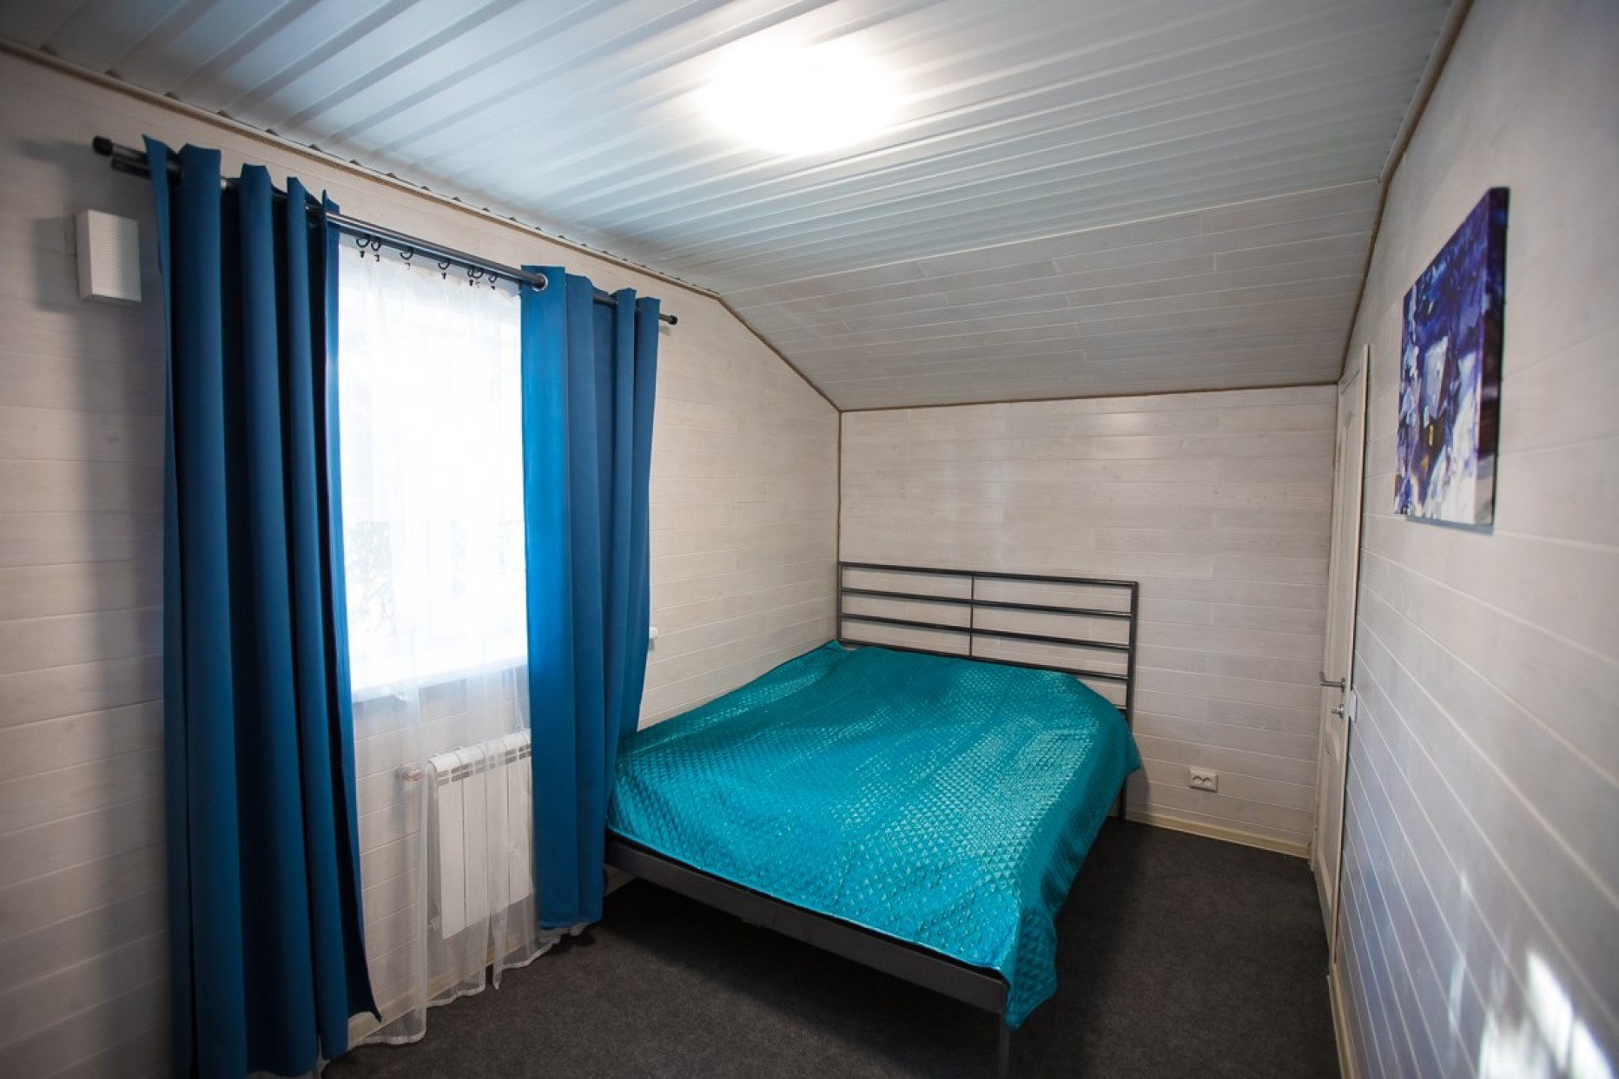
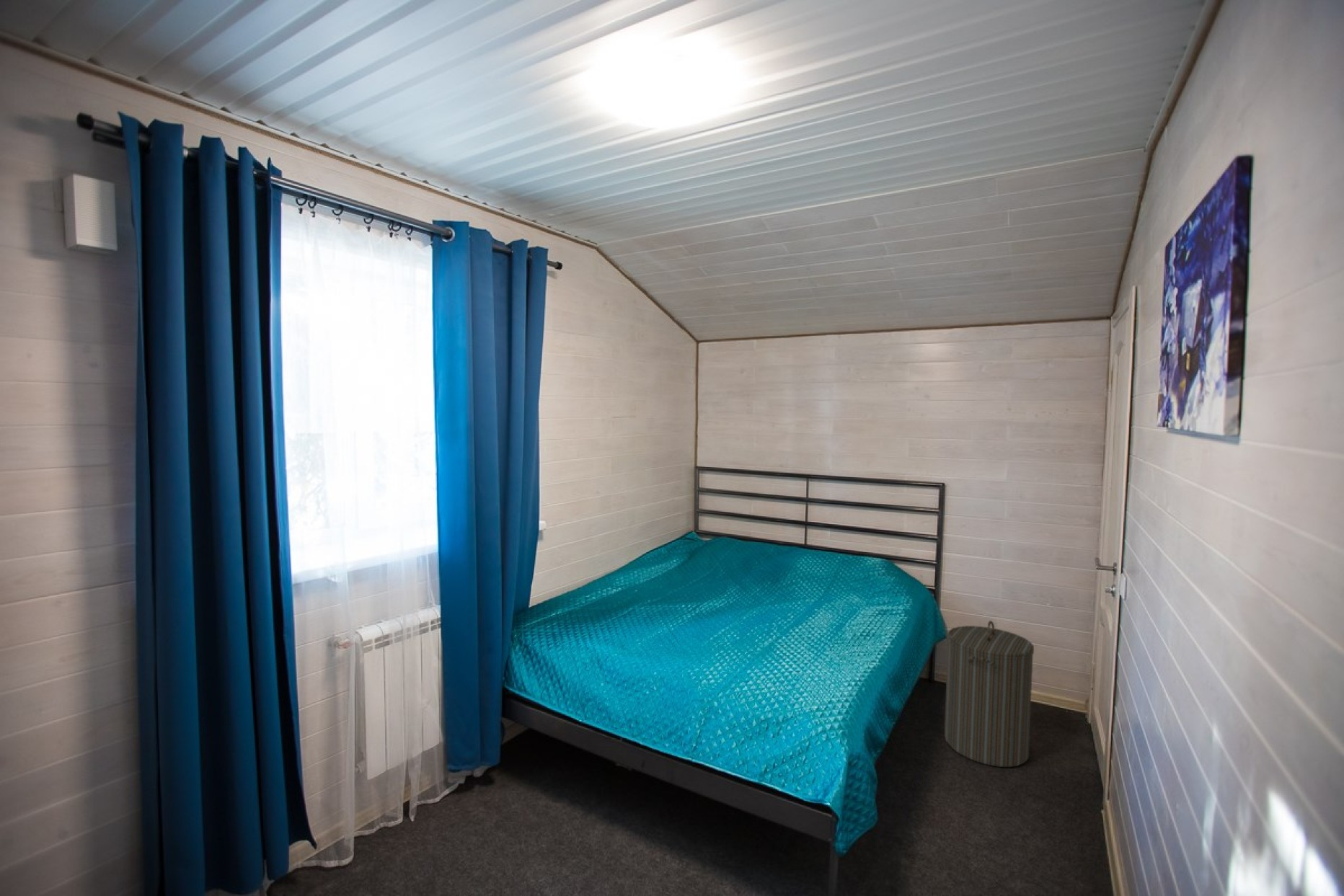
+ laundry hamper (987, 684)
